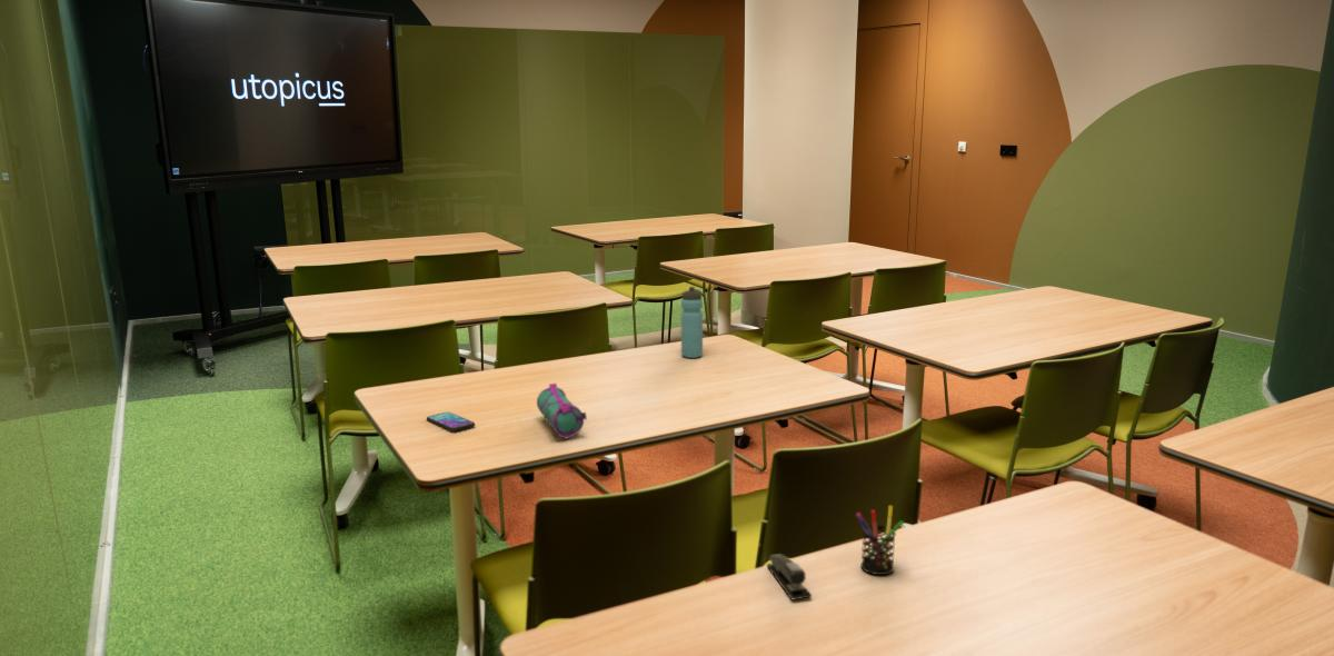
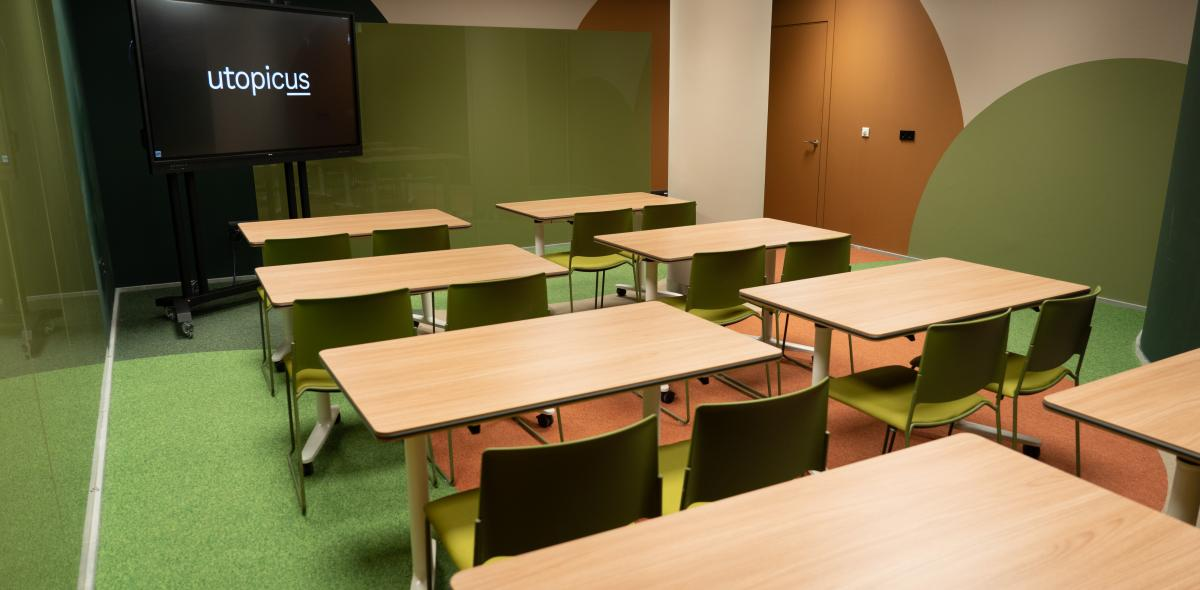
- pencil case (559, 410)
- smartphone (450, 421)
- stapler (787, 570)
- water bottle (691, 321)
- pen holder (880, 538)
